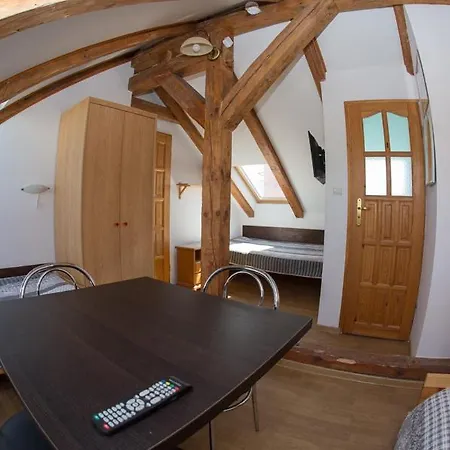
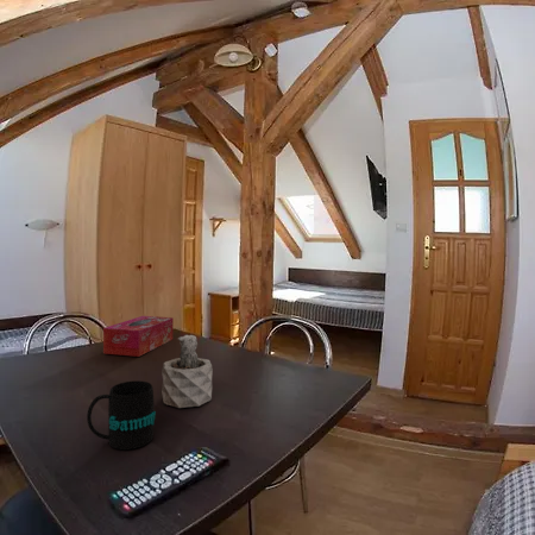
+ mug (121, 416)
+ tissue box (140, 334)
+ succulent plant (187, 367)
